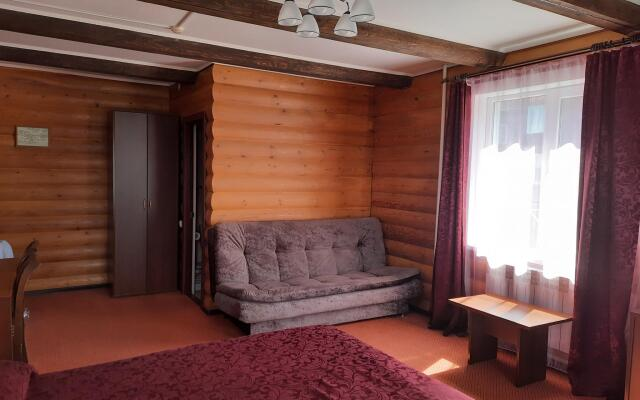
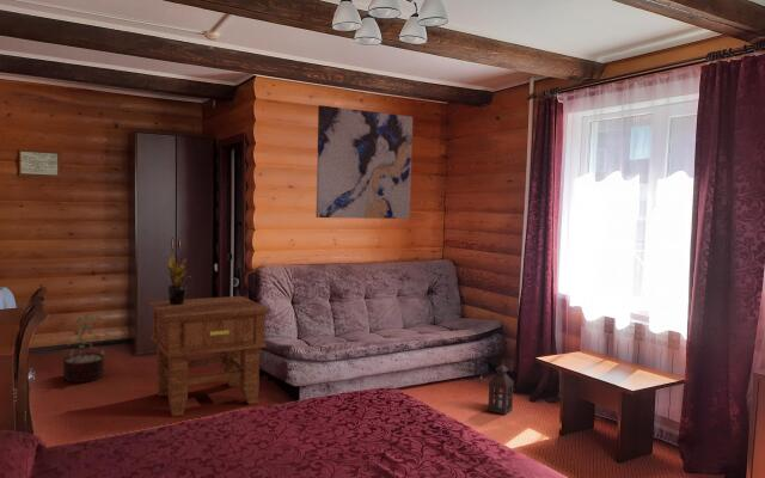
+ wall art (366, 165)
+ potted plant (177, 278)
+ lantern (501, 384)
+ decorative plant (85, 343)
+ side table (207, 351)
